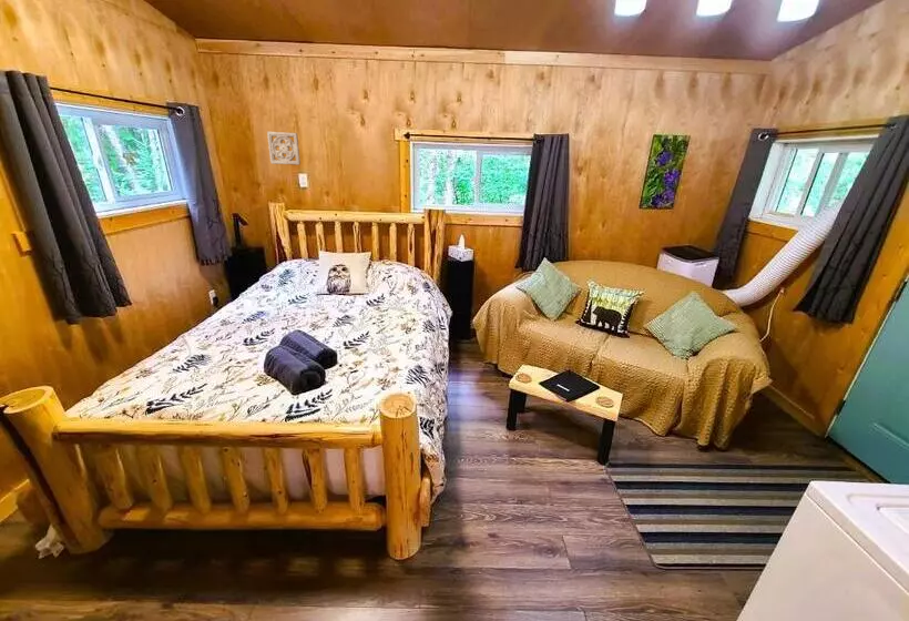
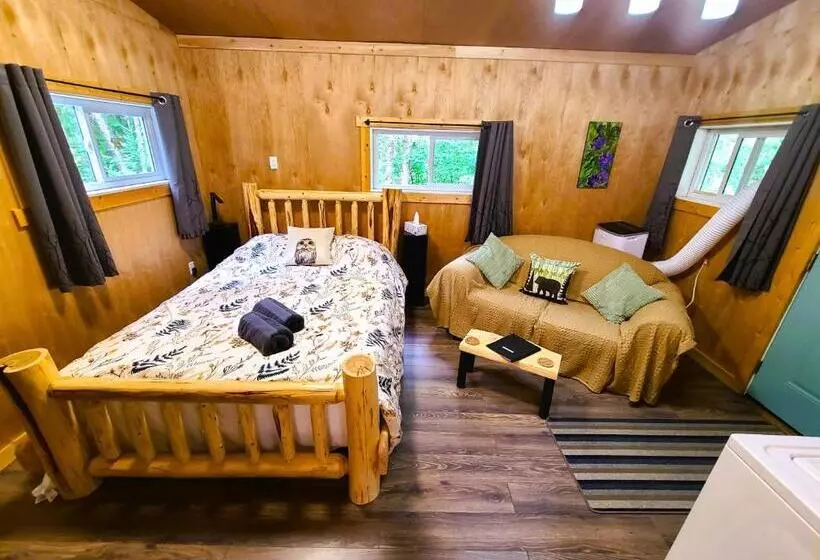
- wall ornament (284, 149)
